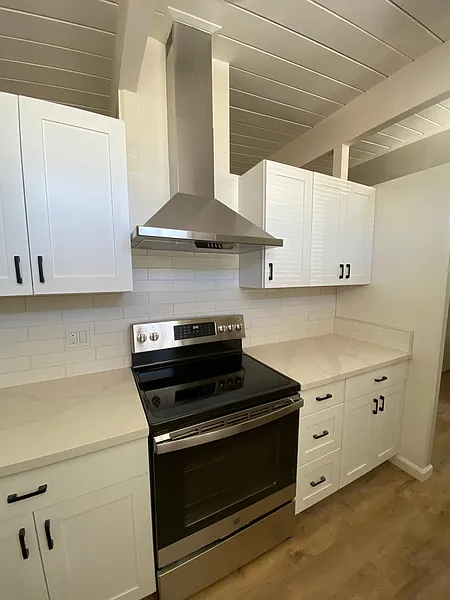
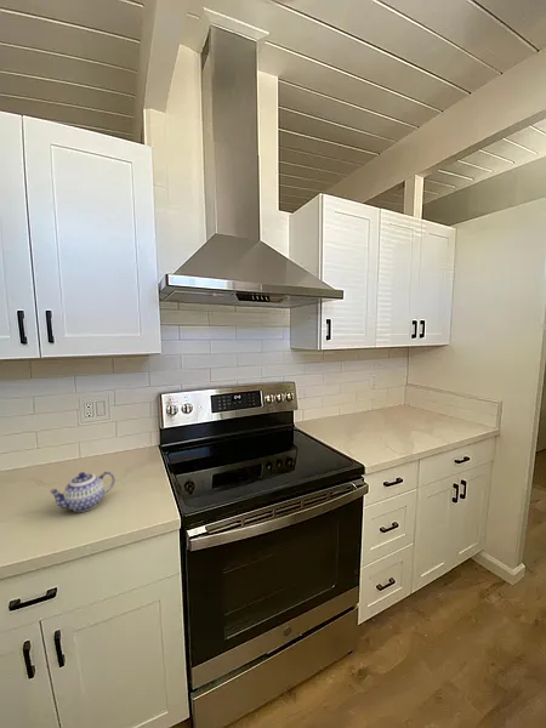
+ teapot (84, 489)
